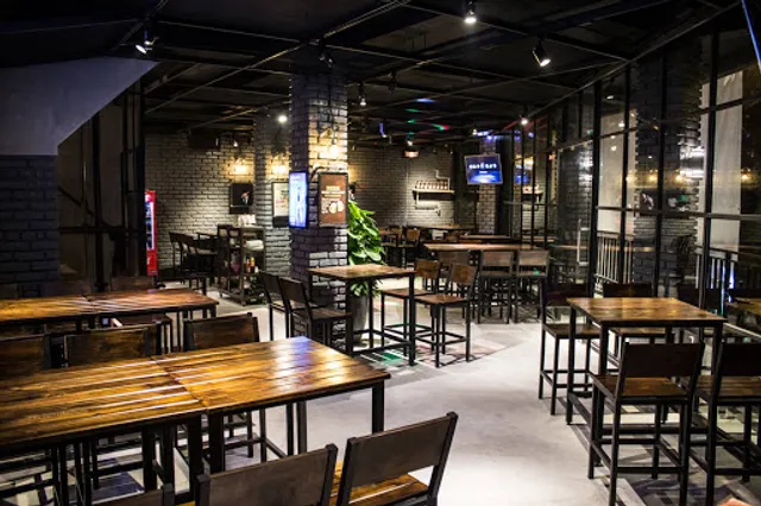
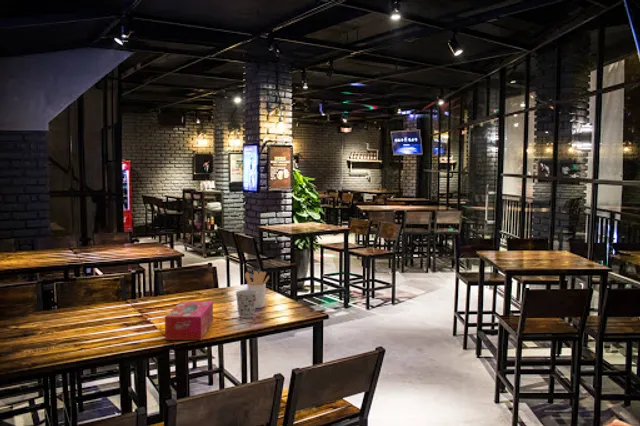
+ cup (246, 304)
+ utensil holder (257, 288)
+ tissue box (190, 319)
